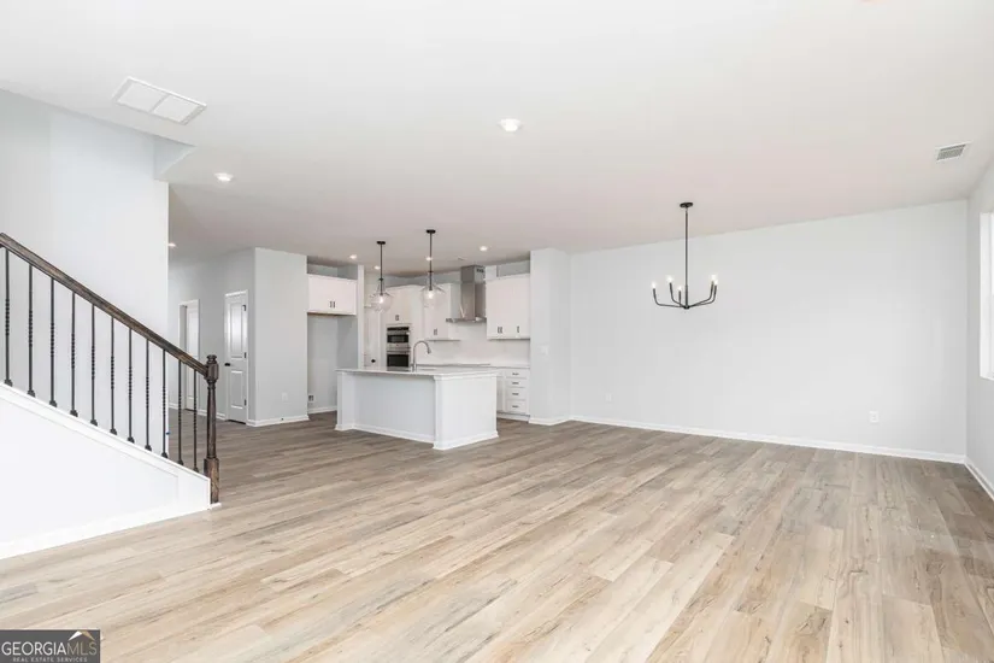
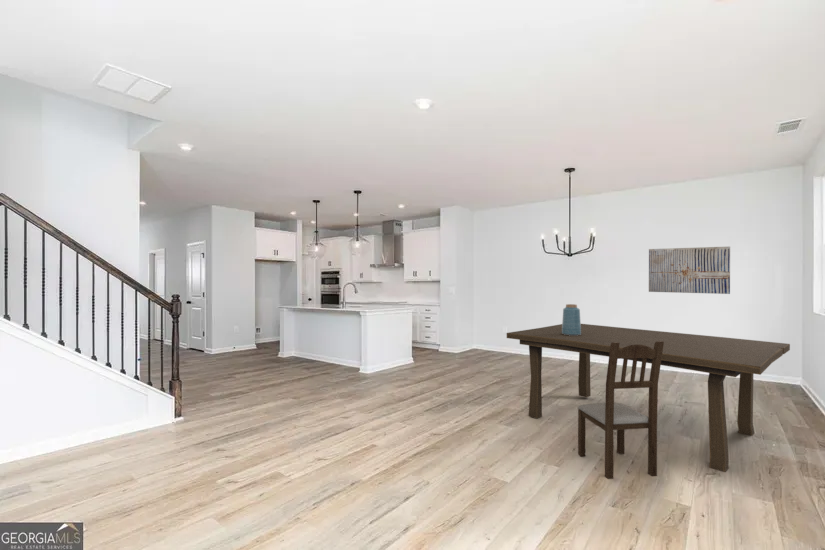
+ dining table (639, 361)
+ vase (571, 319)
+ chair (617, 403)
+ wall art (687, 270)
